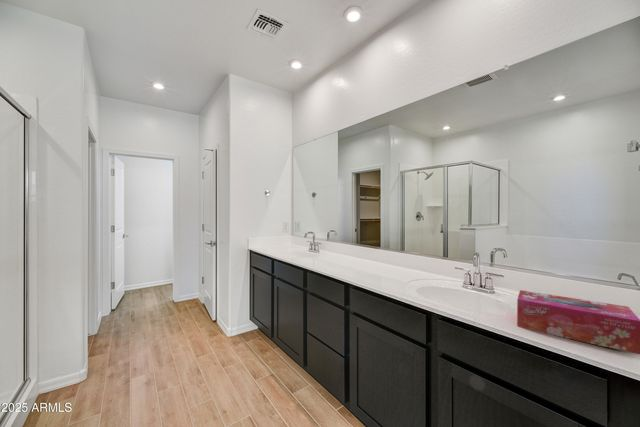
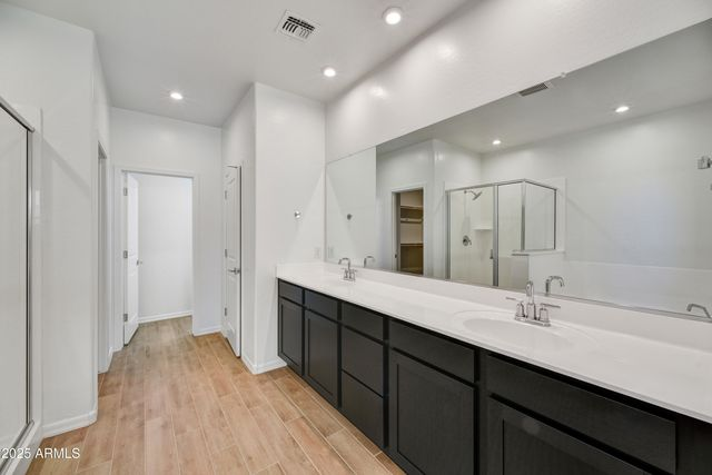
- tissue box (570, 317)
